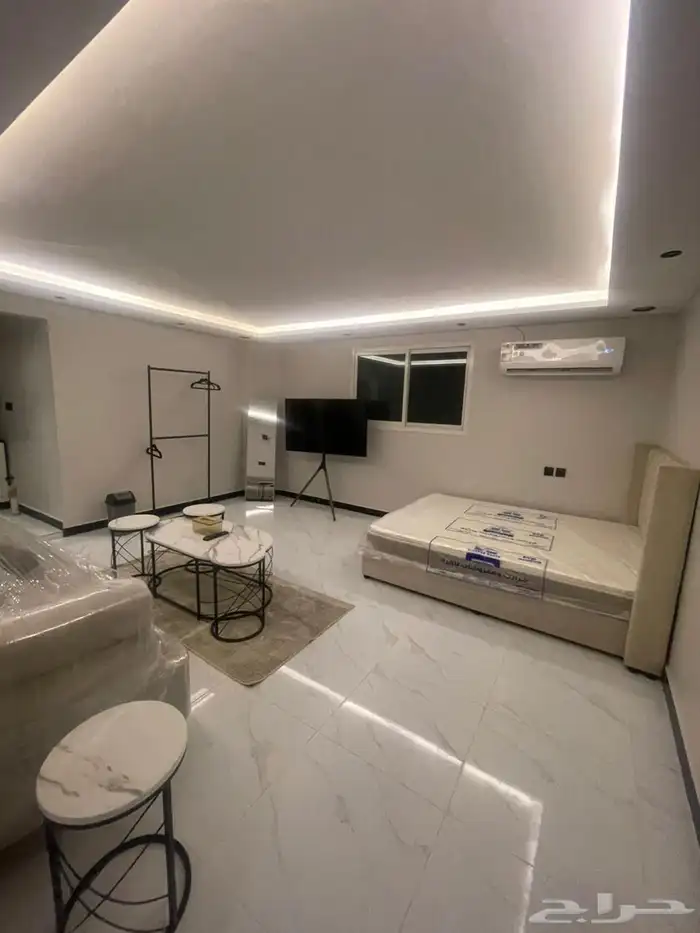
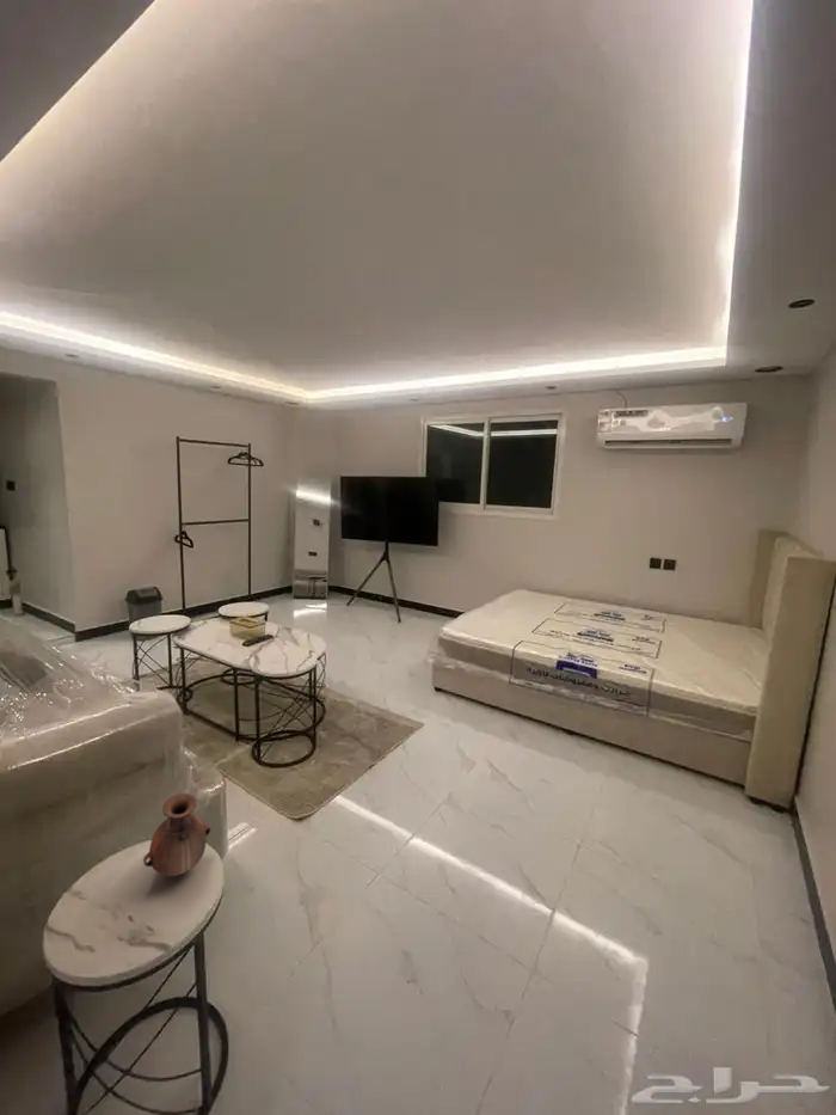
+ vase (177, 833)
